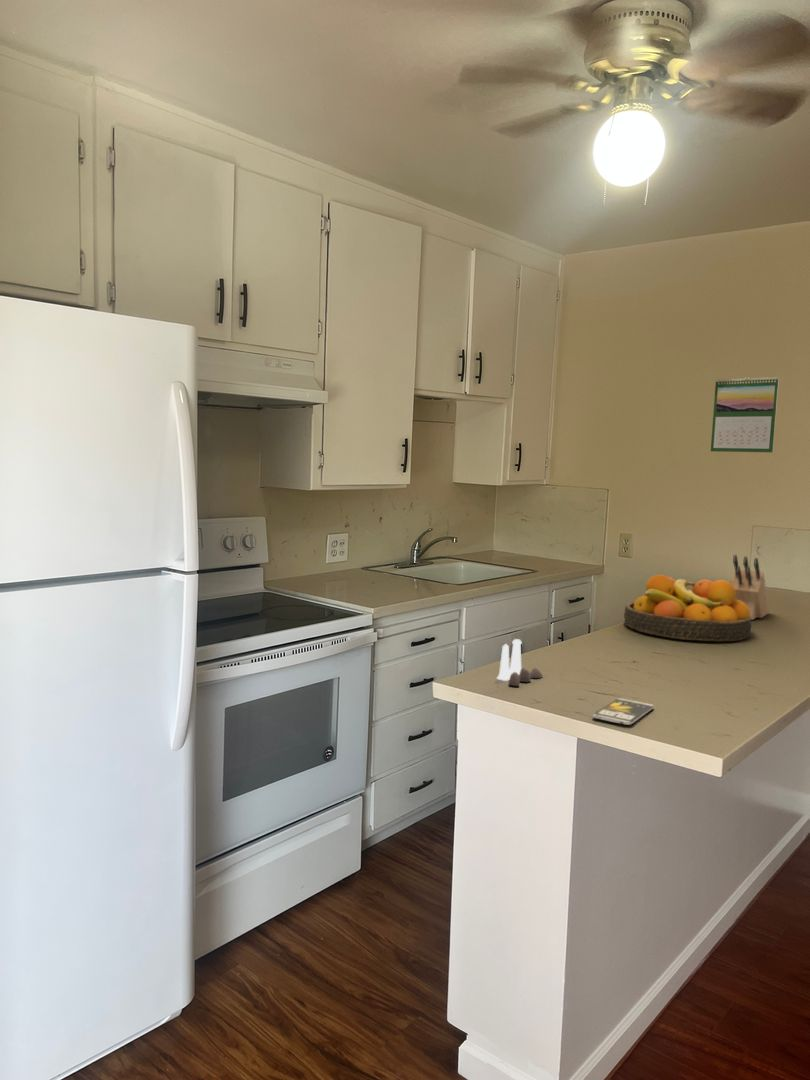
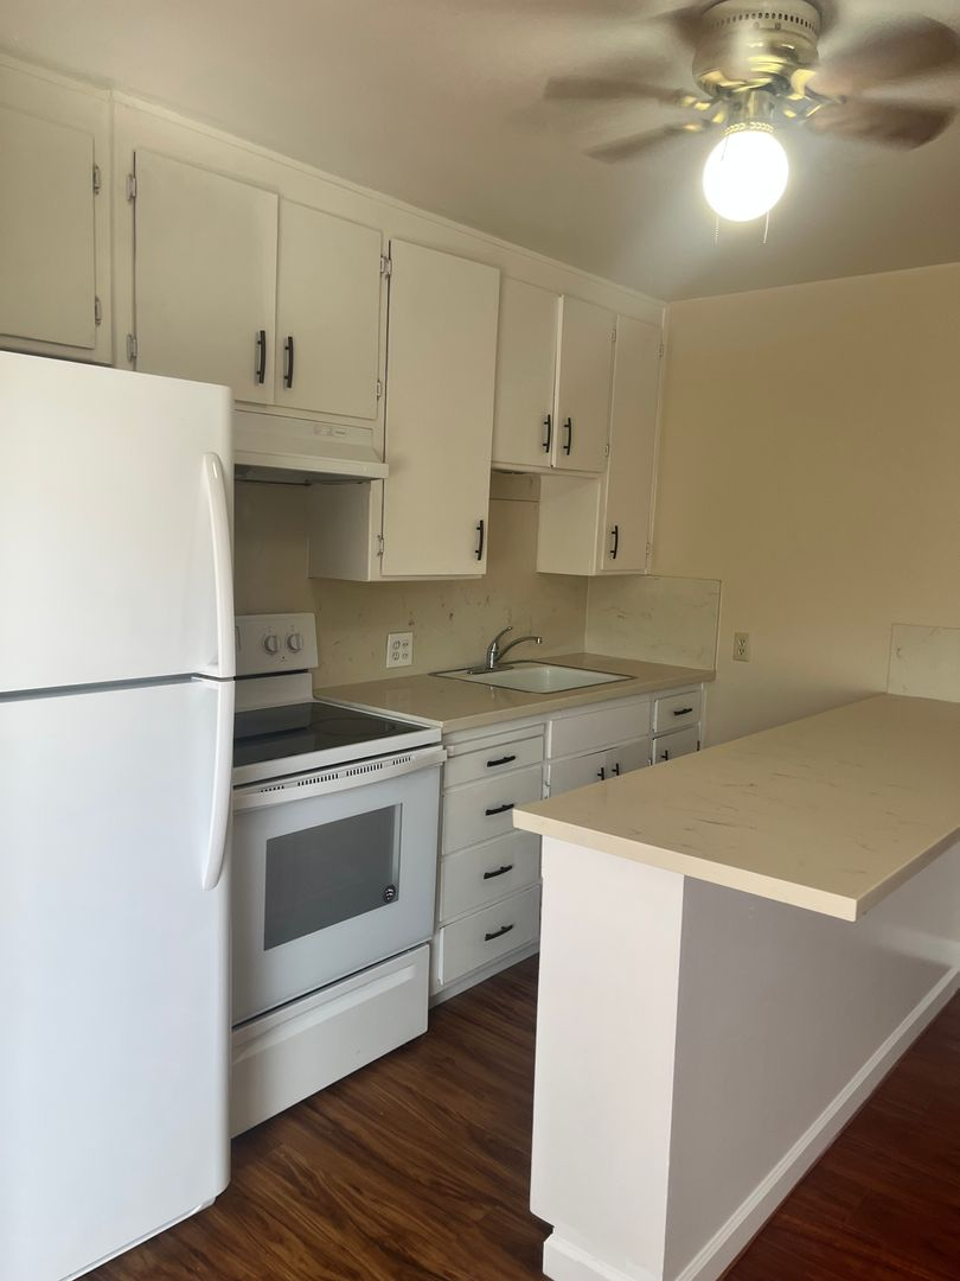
- smartphone (623, 711)
- knife block (750, 585)
- salt and pepper shaker set (519, 660)
- fruit bowl (687, 602)
- calendar (743, 414)
